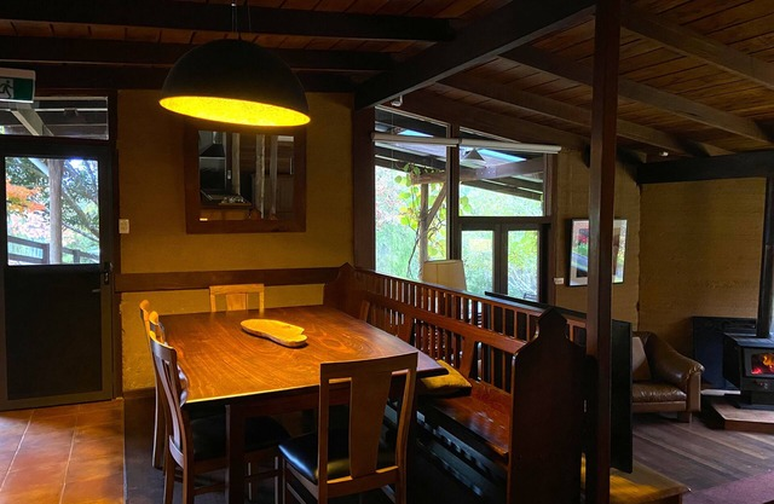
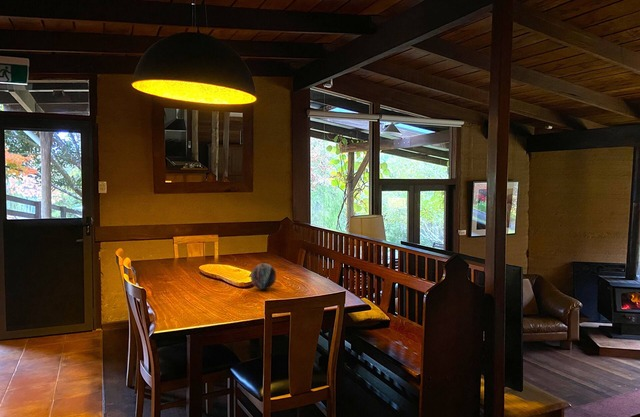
+ decorative orb (263, 276)
